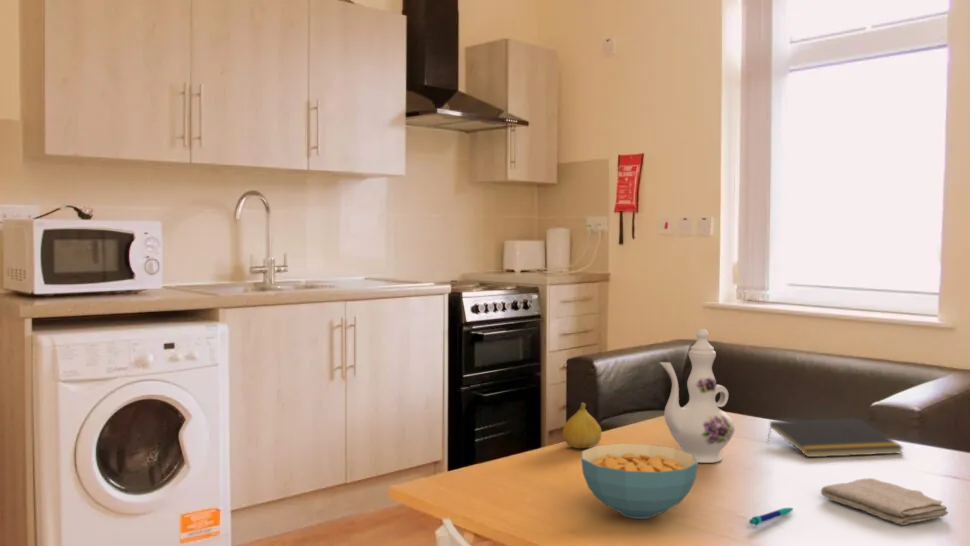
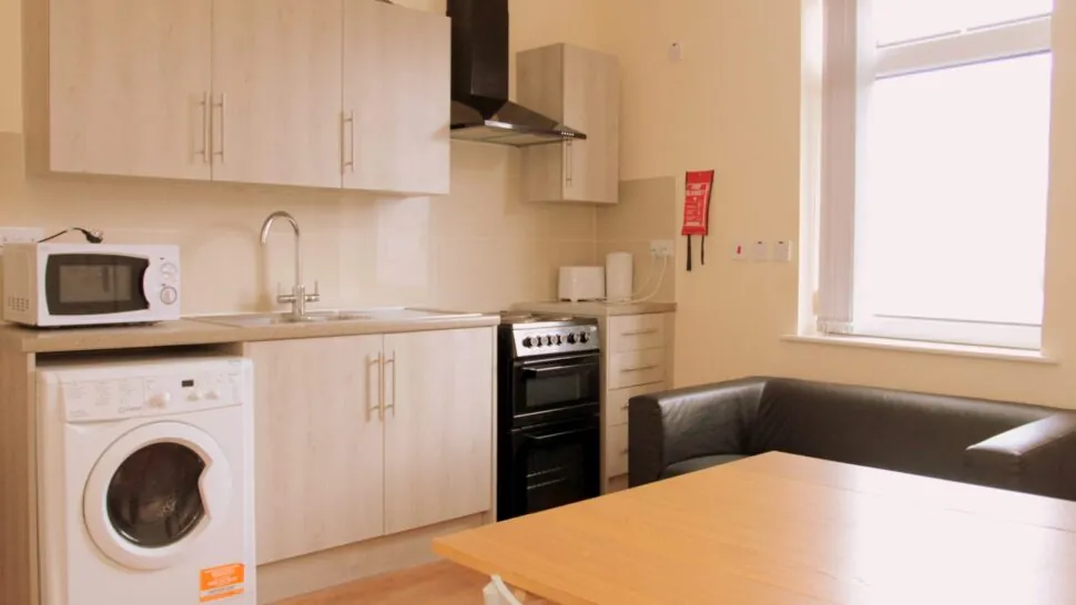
- fruit (582, 425)
- washcloth (882, 498)
- pen (773, 514)
- chinaware (694, 394)
- notepad (834, 436)
- cereal bowl (637, 485)
